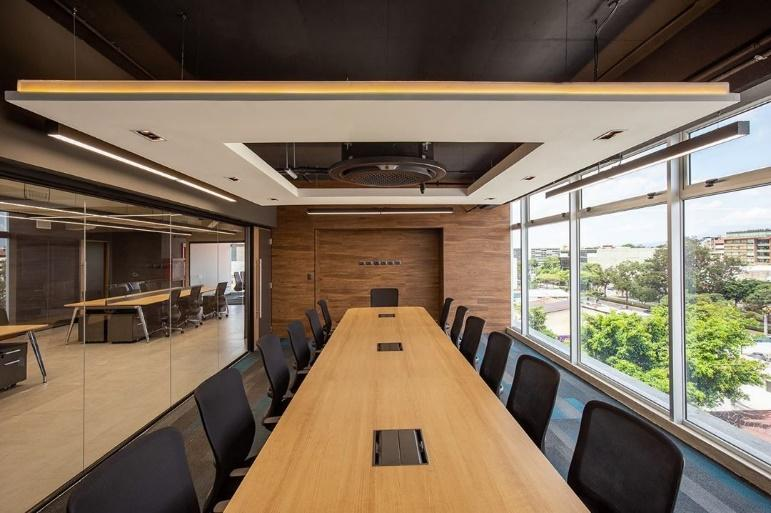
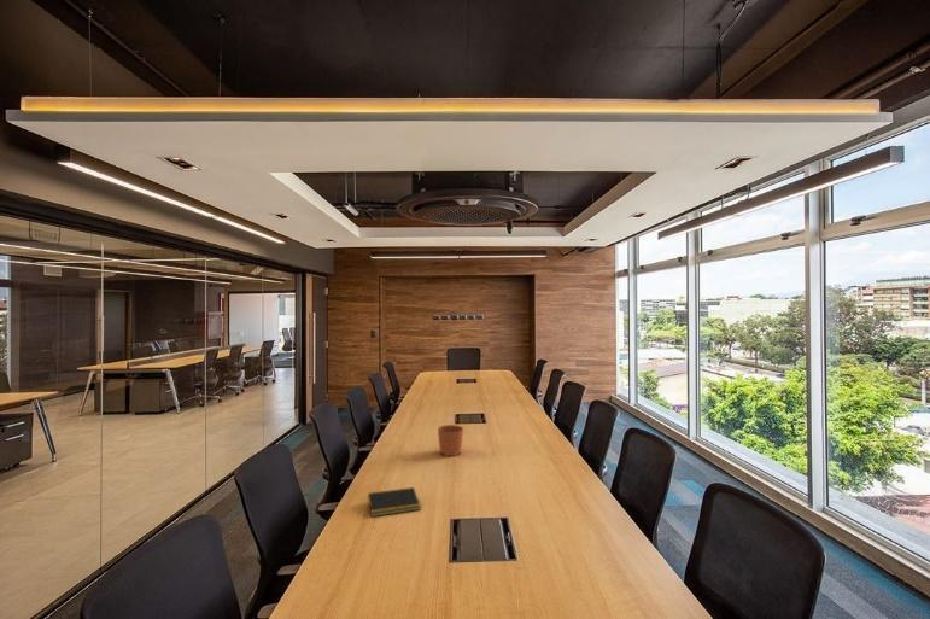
+ notepad (393, 501)
+ plant pot (450, 434)
